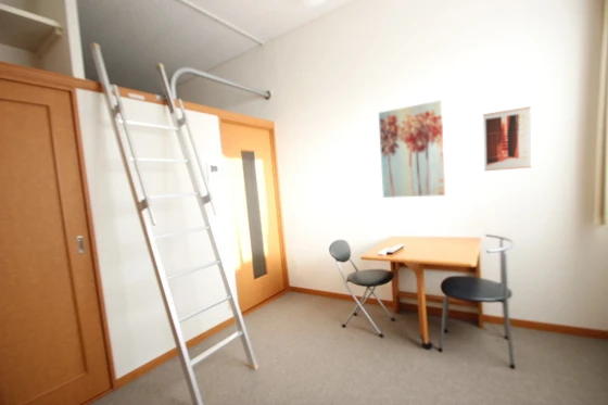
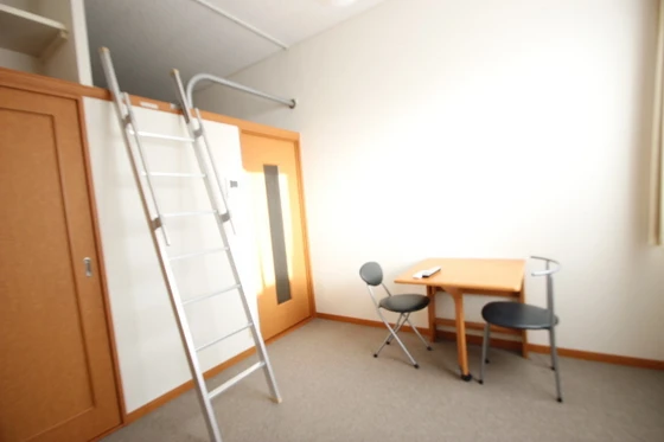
- wall art (410, 152)
- wall art (506, 140)
